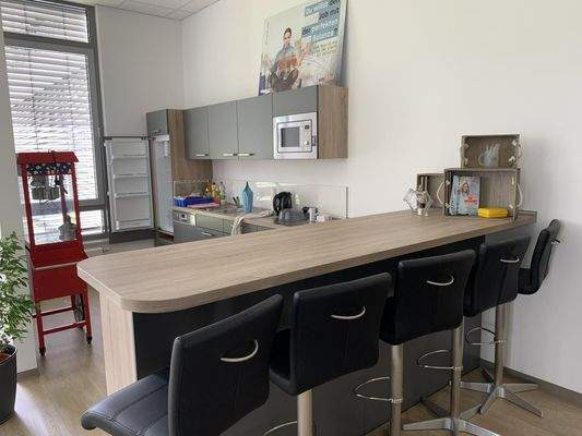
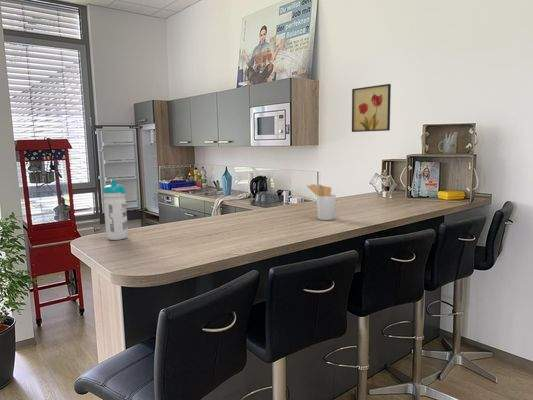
+ utensil holder (321, 200)
+ wall art (370, 109)
+ water bottle (115, 209)
